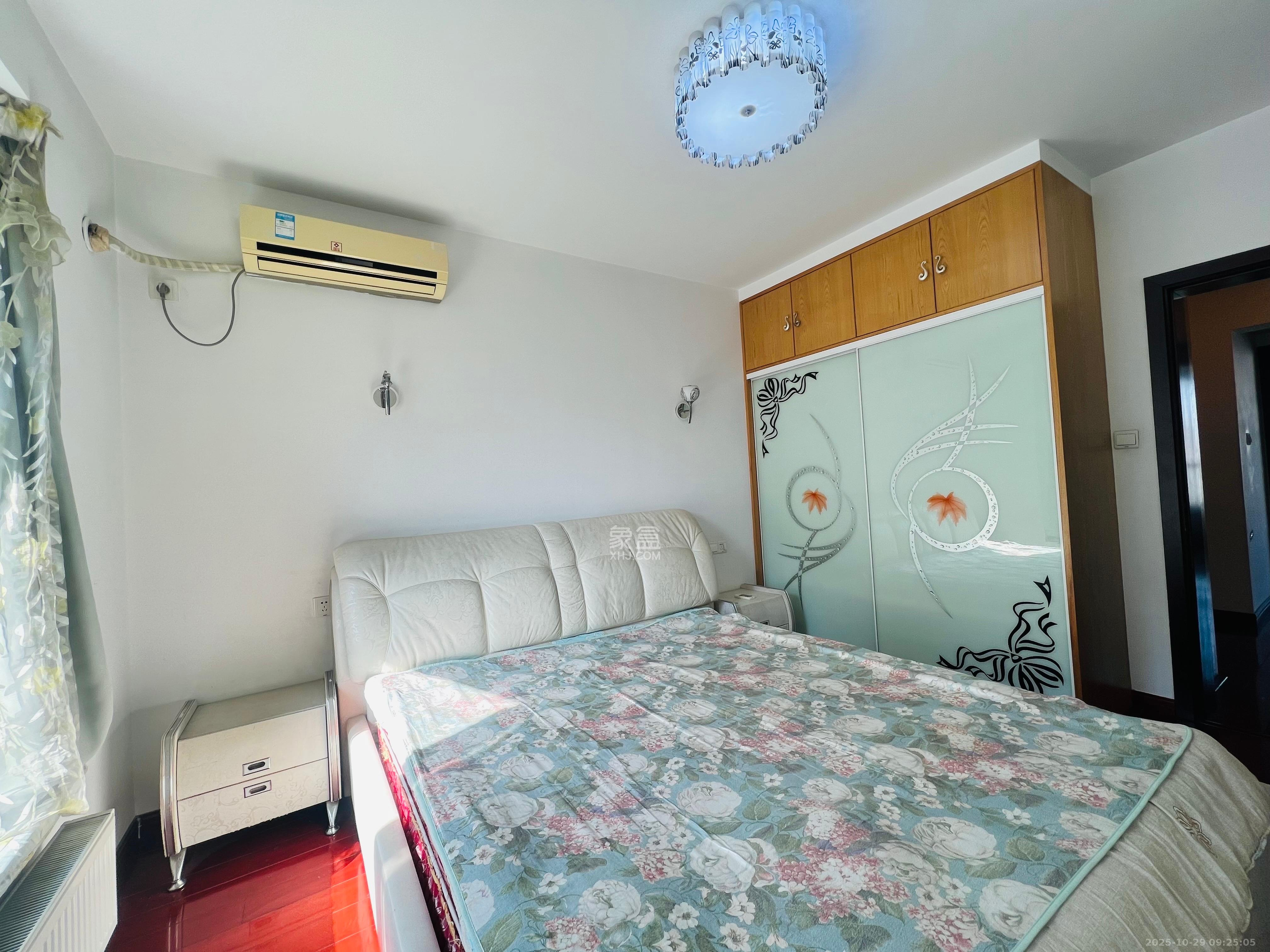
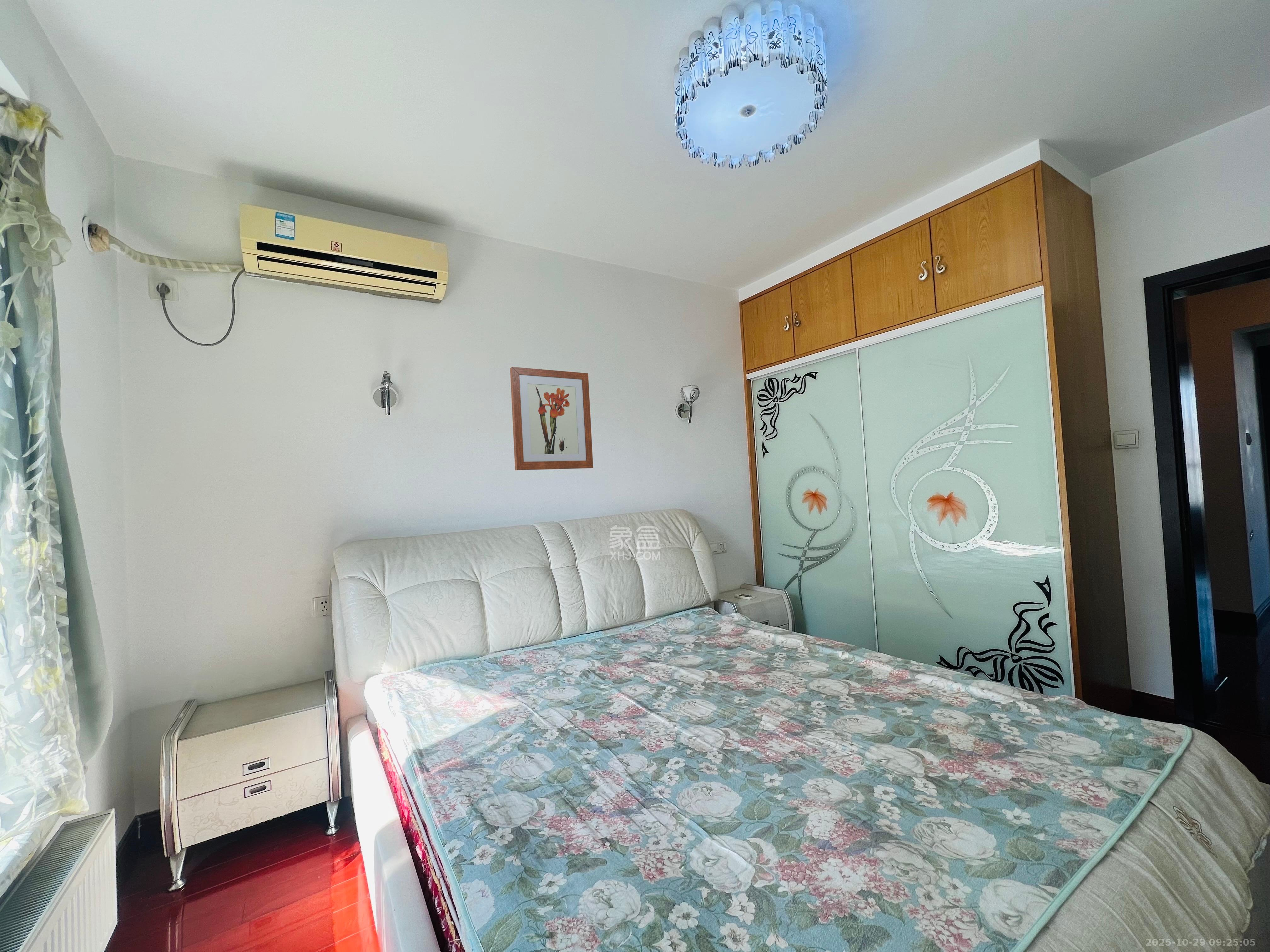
+ wall art (553, 420)
